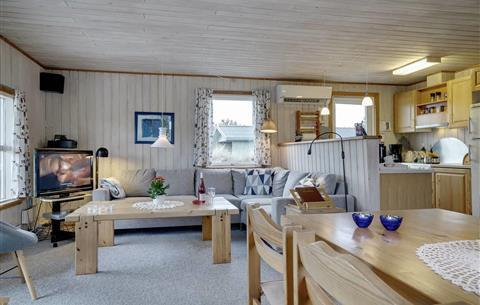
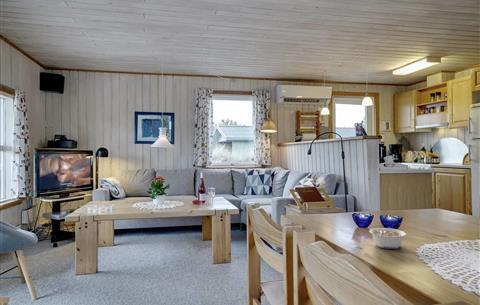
+ legume (387, 237)
